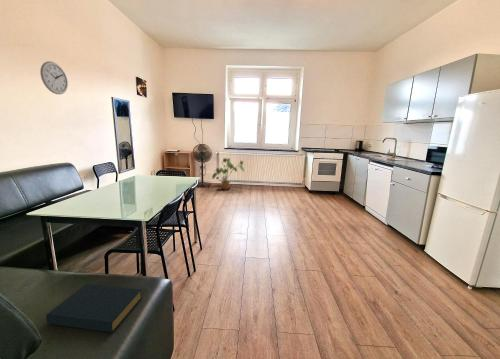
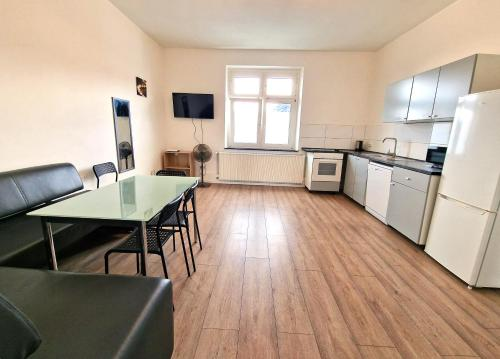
- house plant (228, 172)
- wall clock (55, 78)
- hardback book (98, 305)
